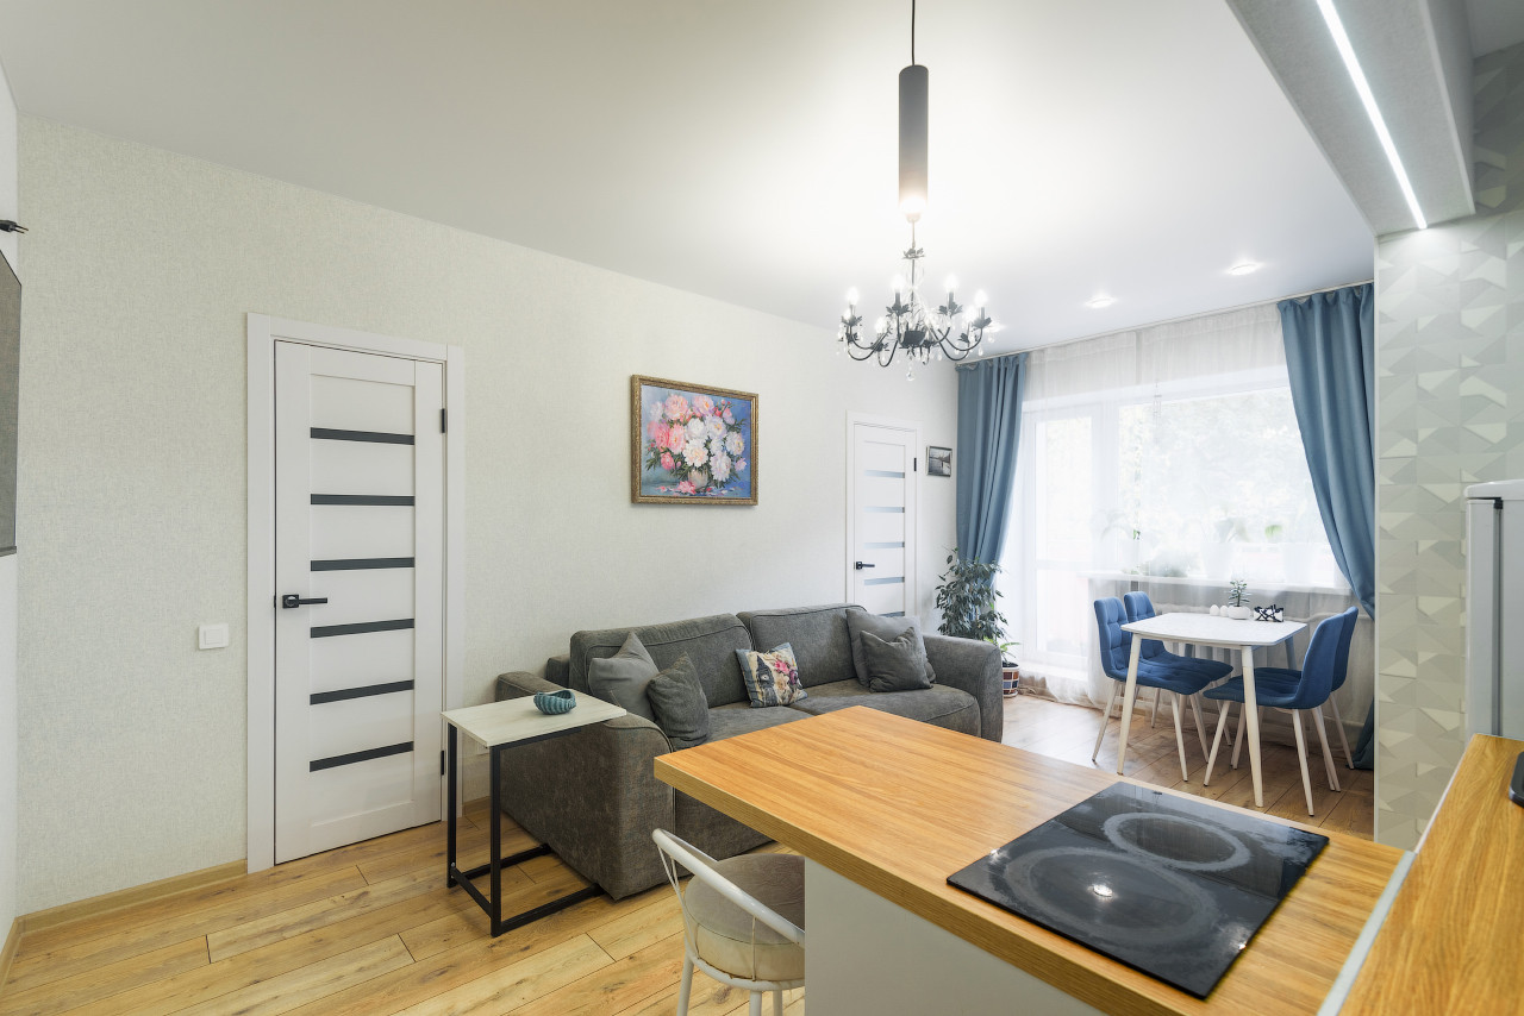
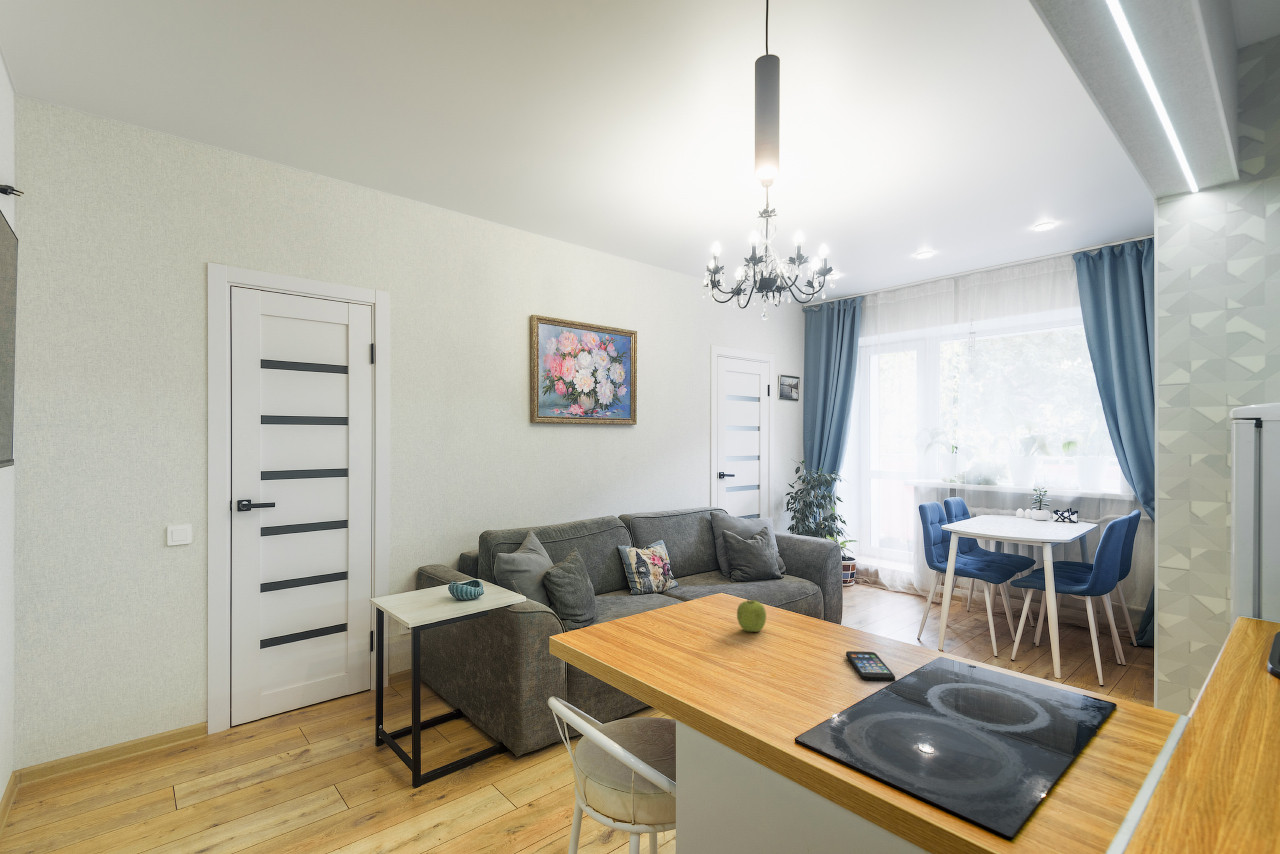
+ fruit (751, 614)
+ smartphone (869, 665)
